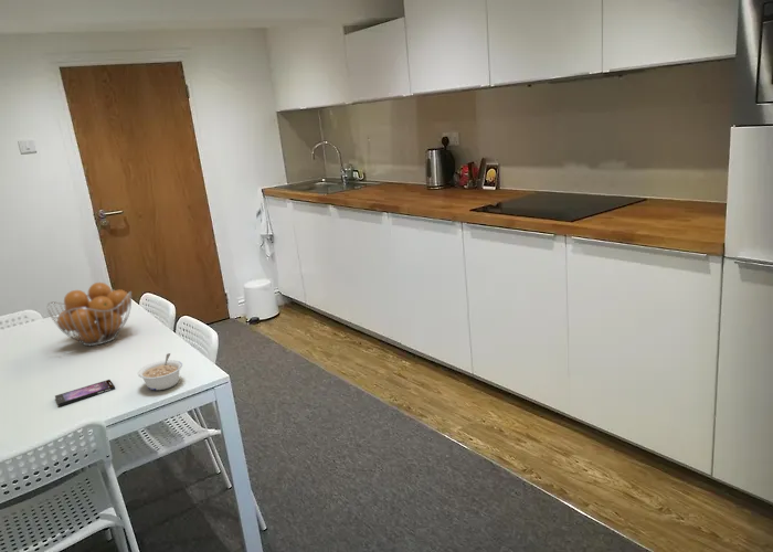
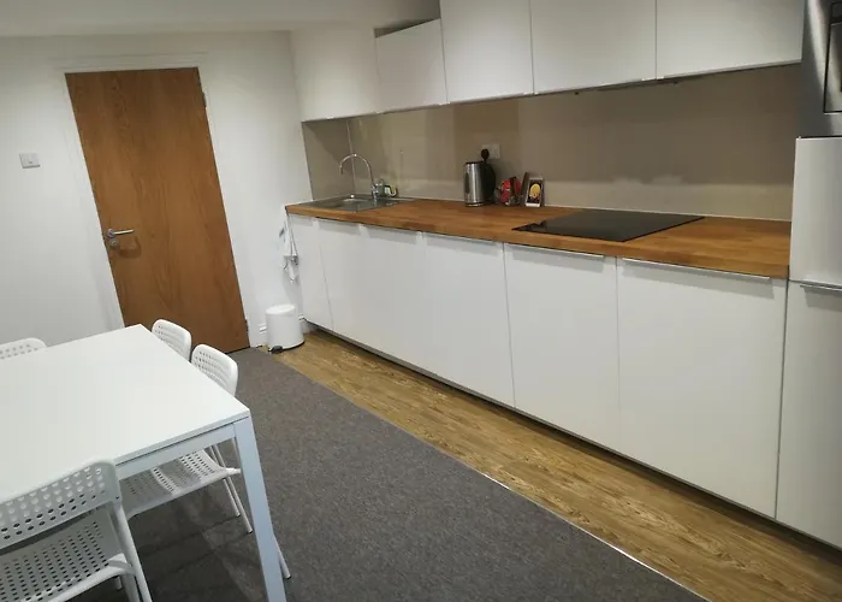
- legume (160, 373)
- smartphone (85, 392)
- fruit basket (93, 314)
